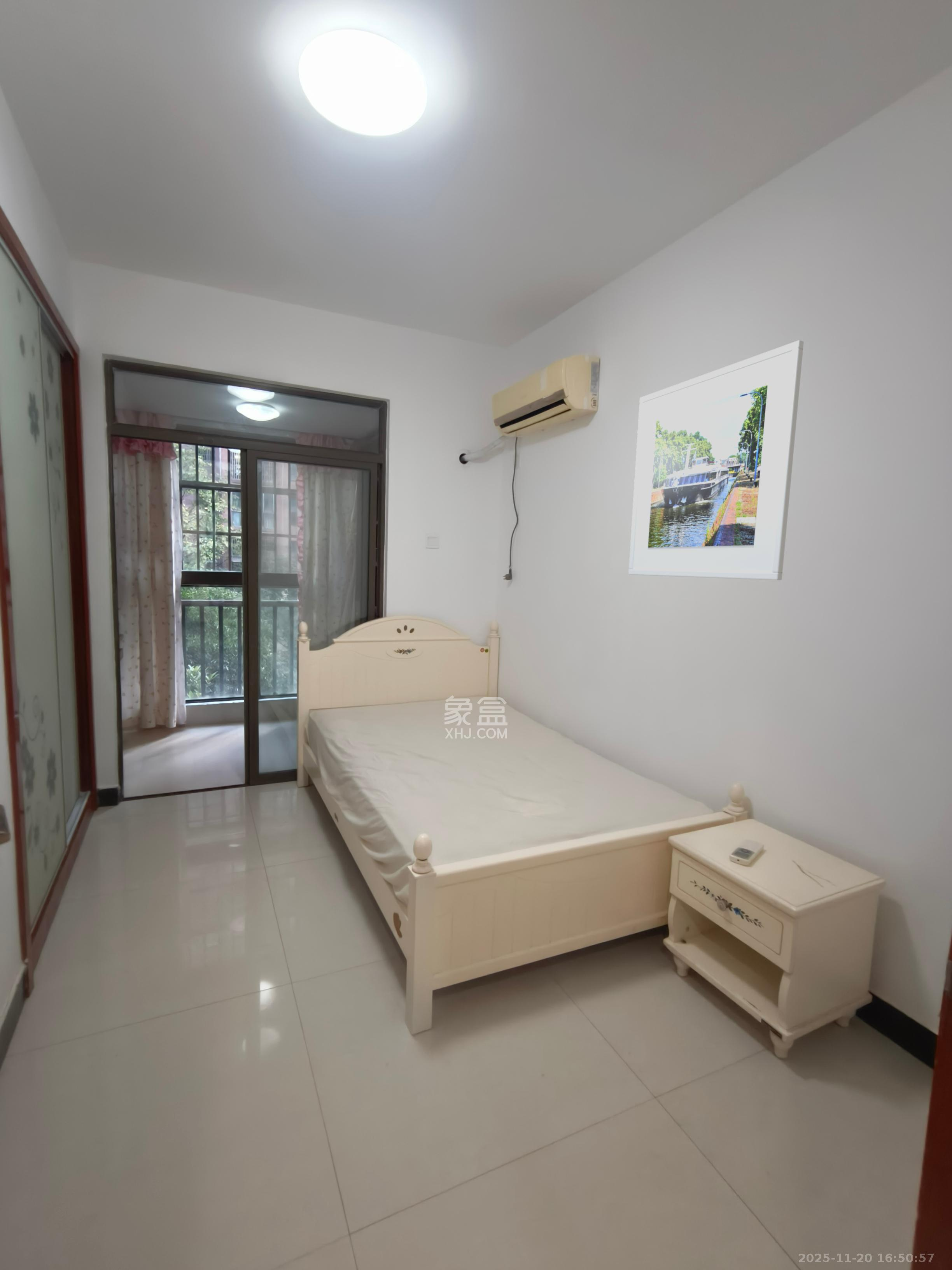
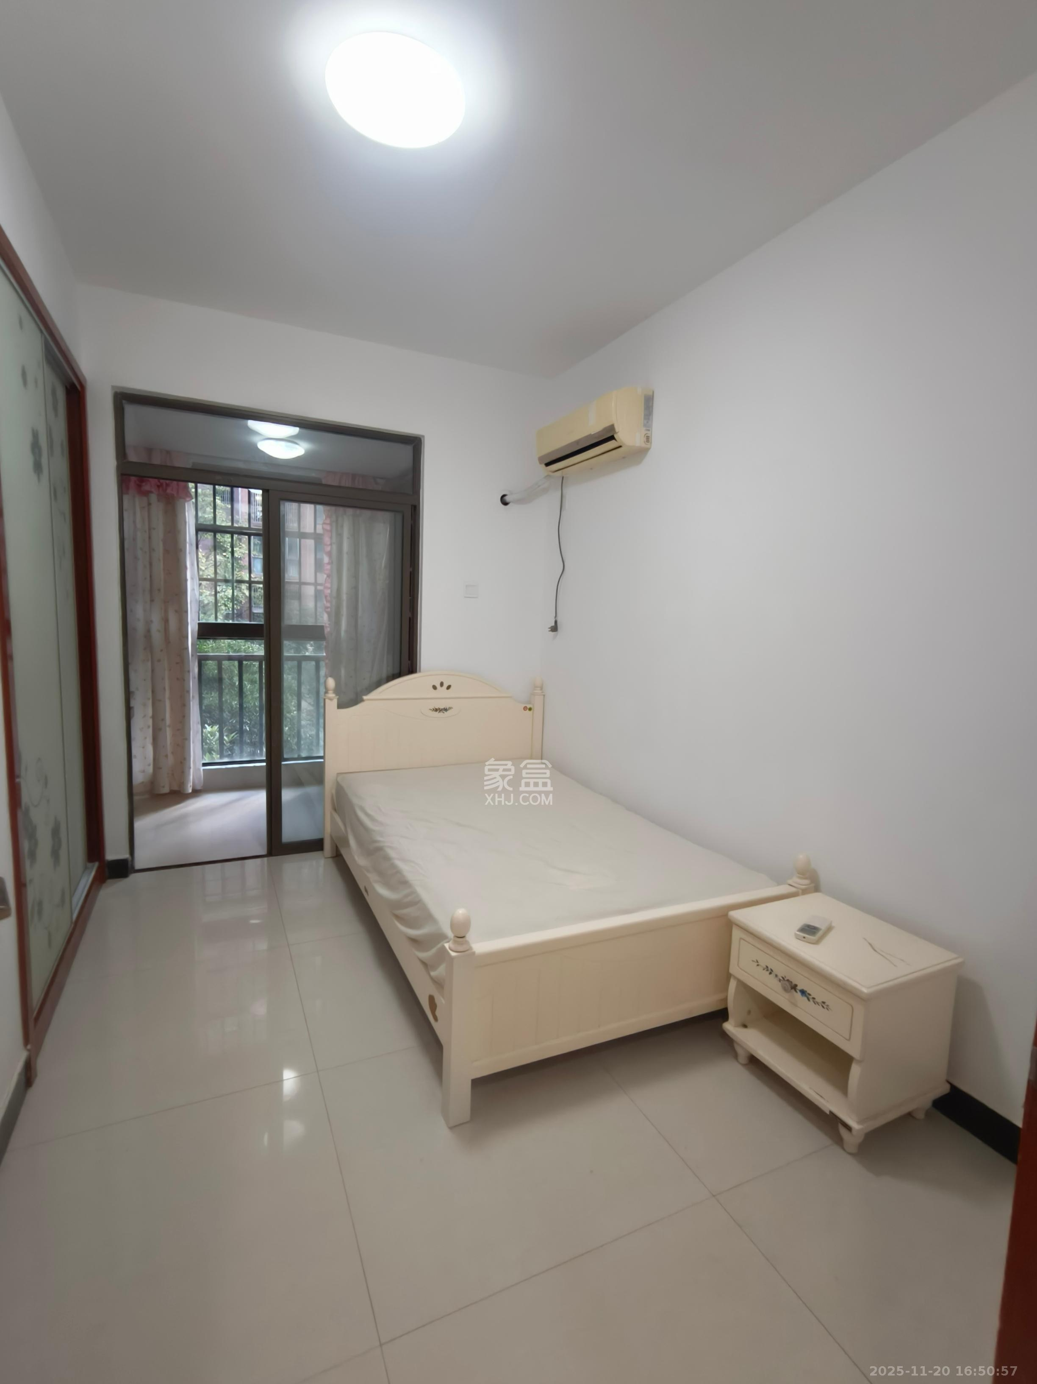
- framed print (702, 477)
